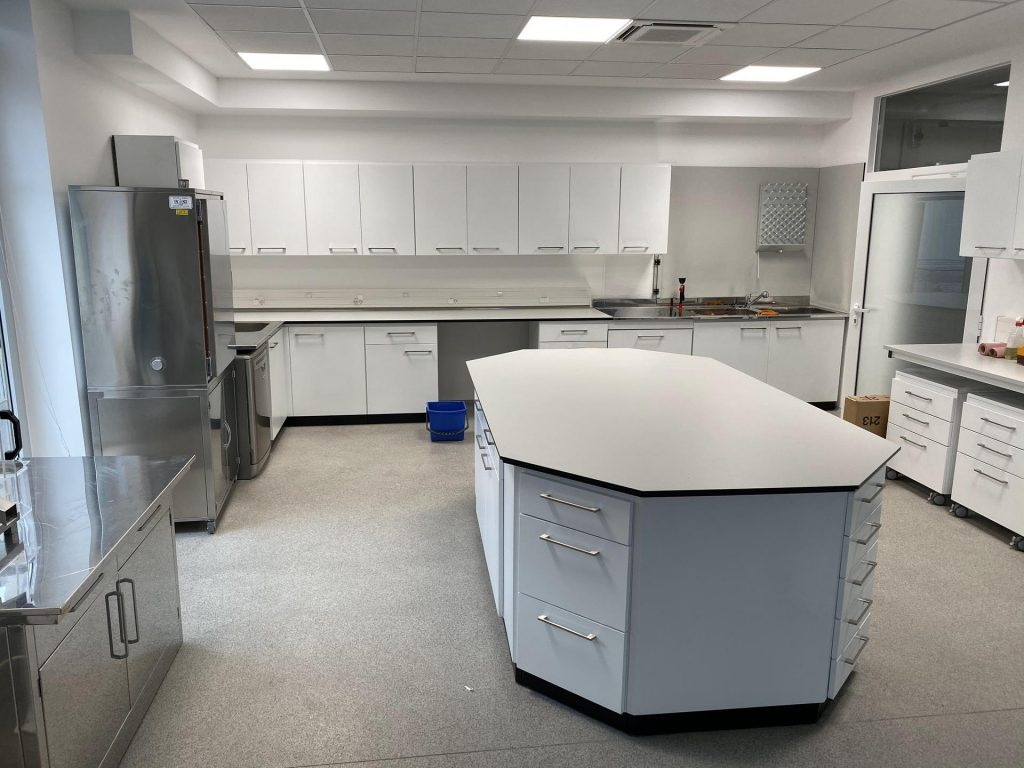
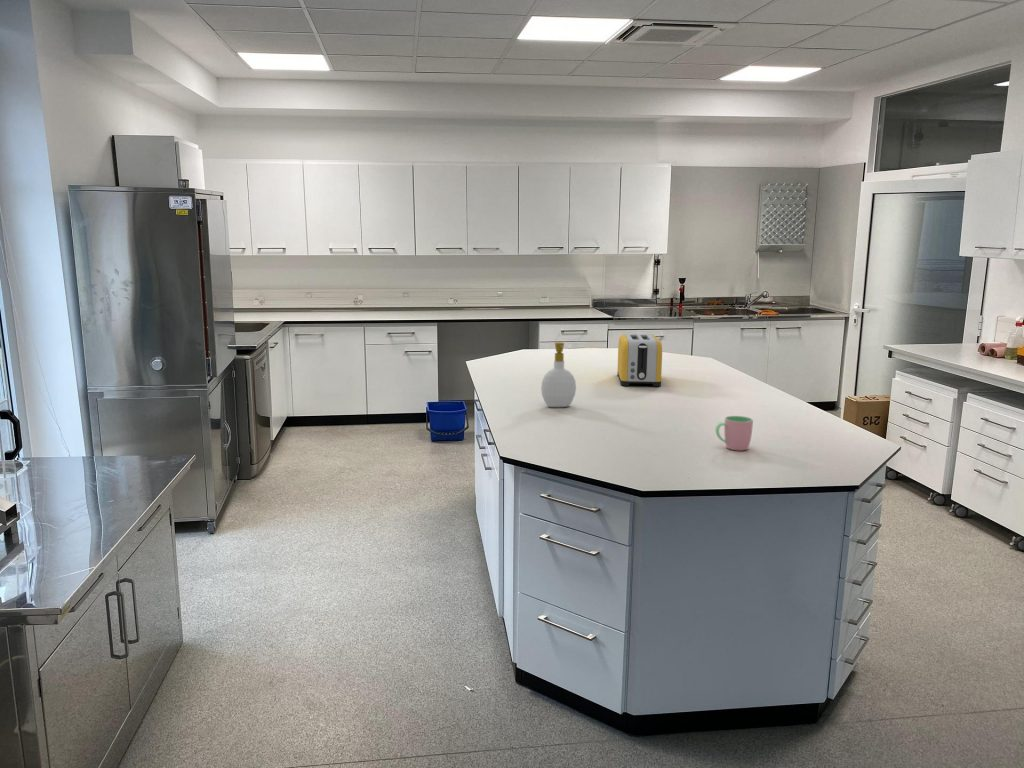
+ toaster (639, 359)
+ cup (733, 433)
+ soap bottle (559, 374)
